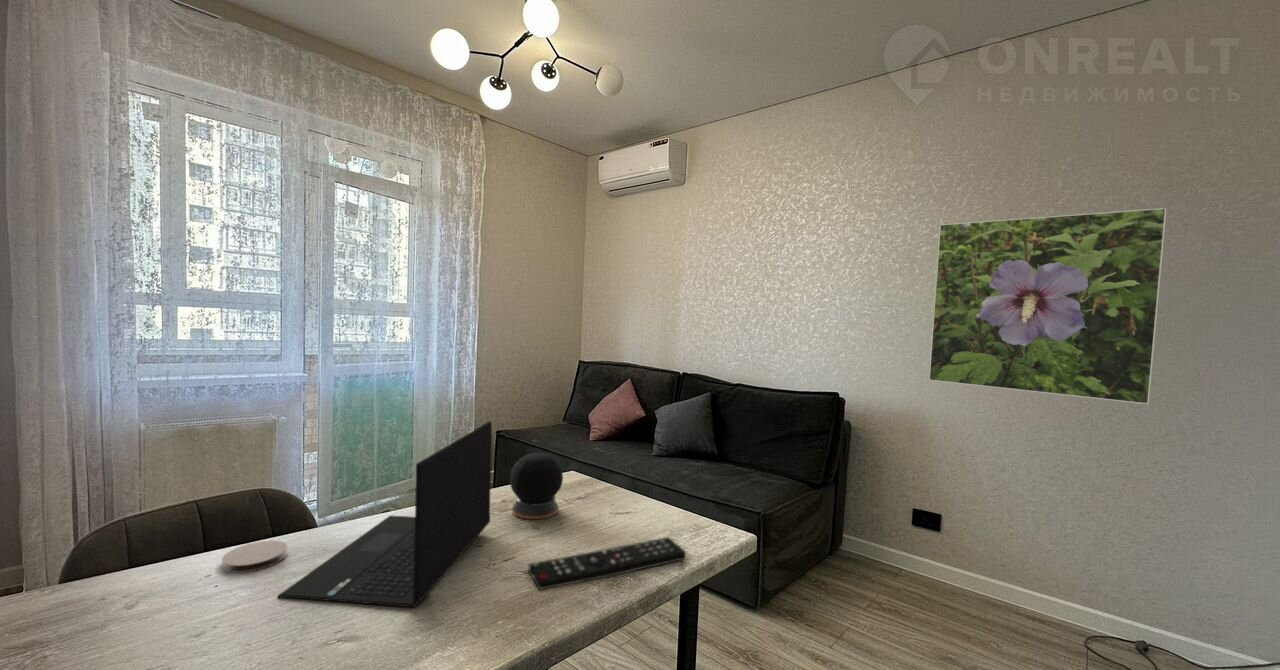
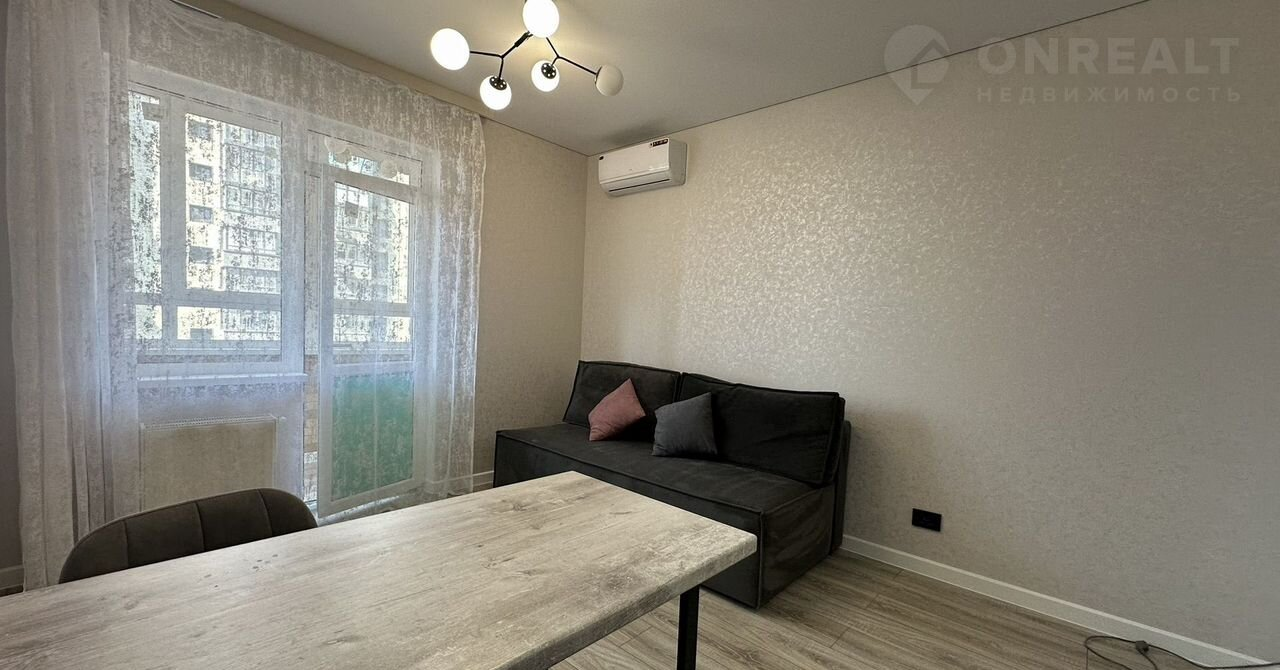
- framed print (1033, 304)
- remote control (609, 560)
- coaster (255, 555)
- speaker (536, 482)
- laptop (416, 497)
